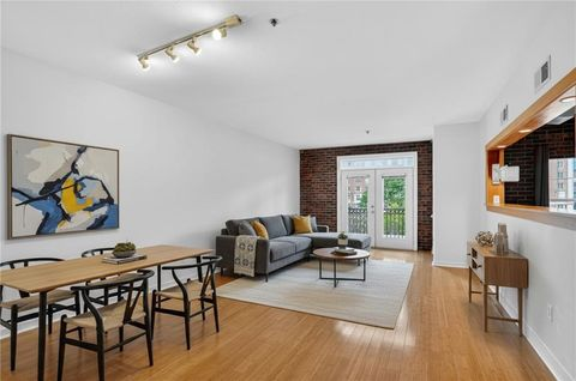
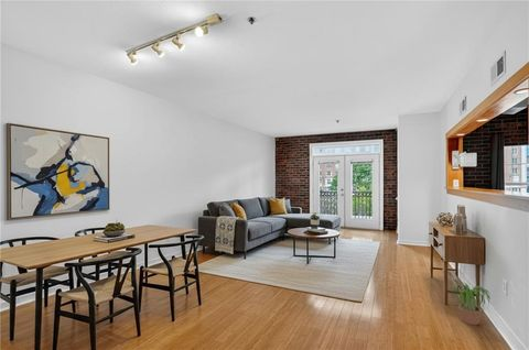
+ potted plant (474, 305)
